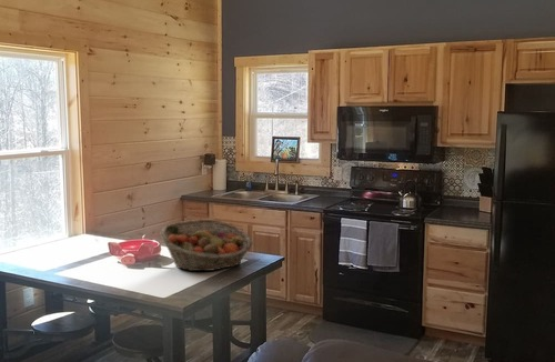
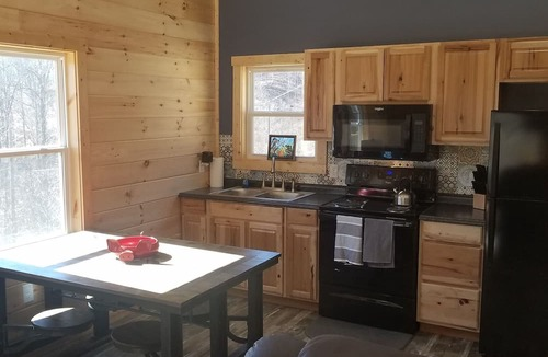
- fruit basket (206, 243)
